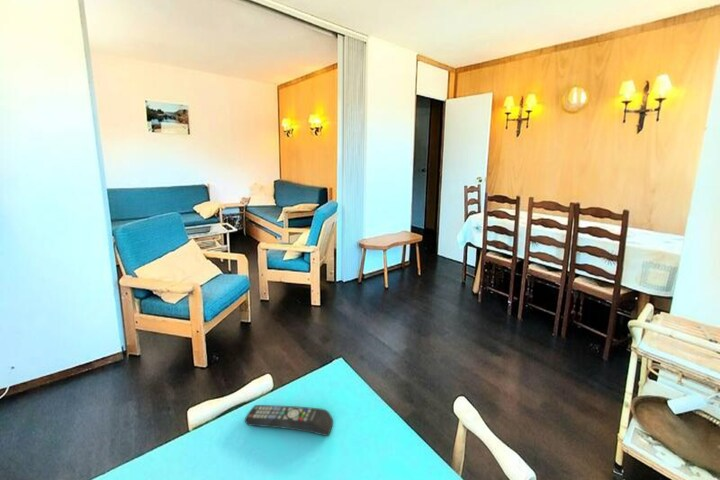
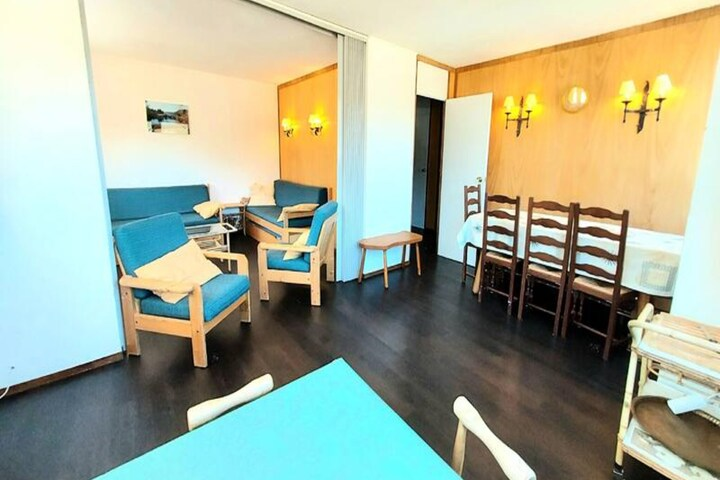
- remote control (289, 418)
